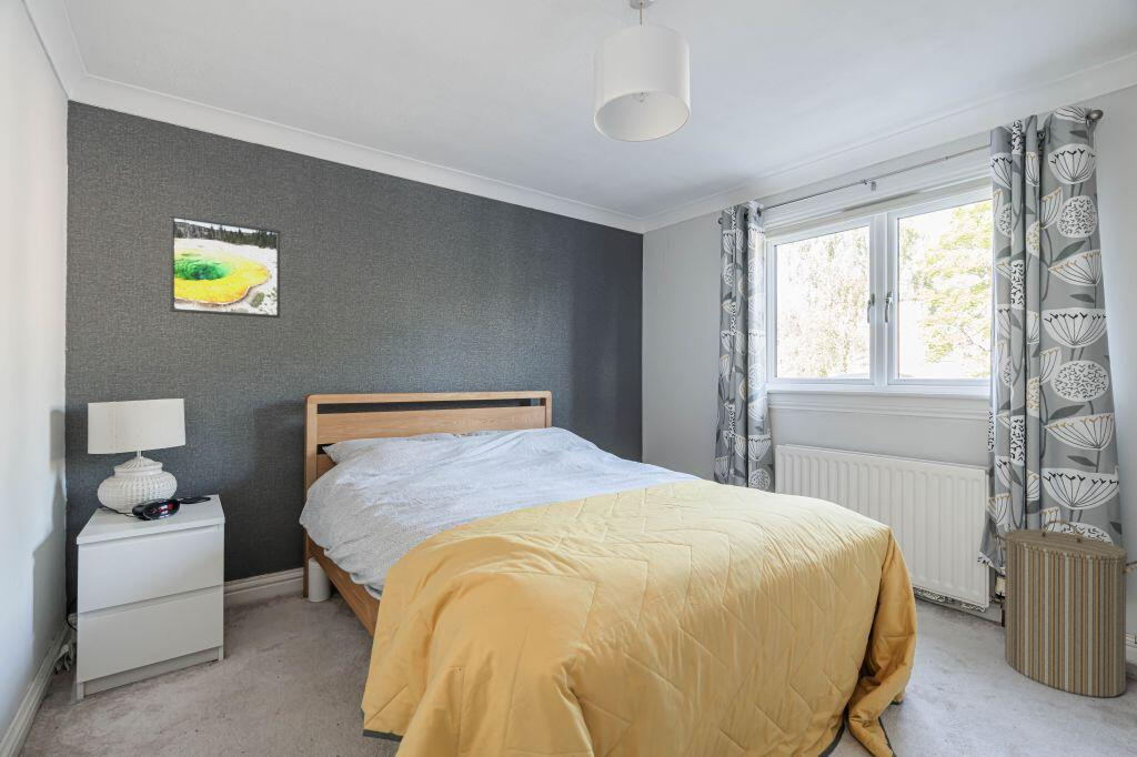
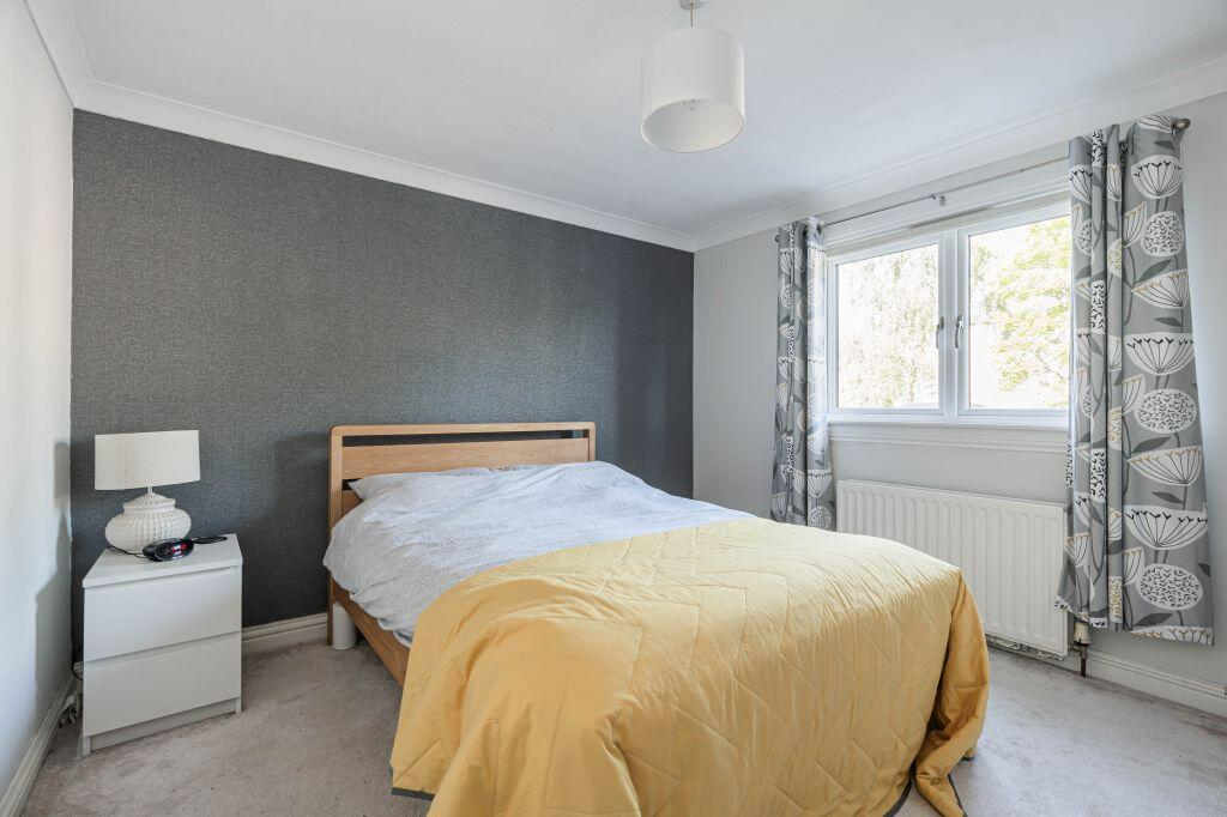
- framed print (228, 269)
- laundry hamper (1061, 596)
